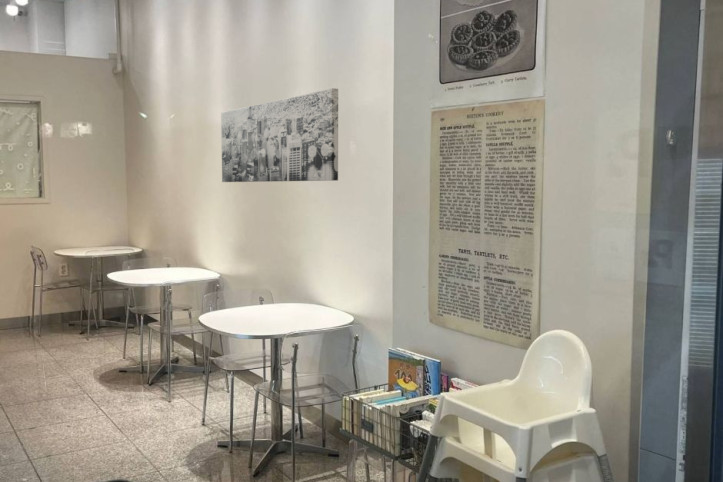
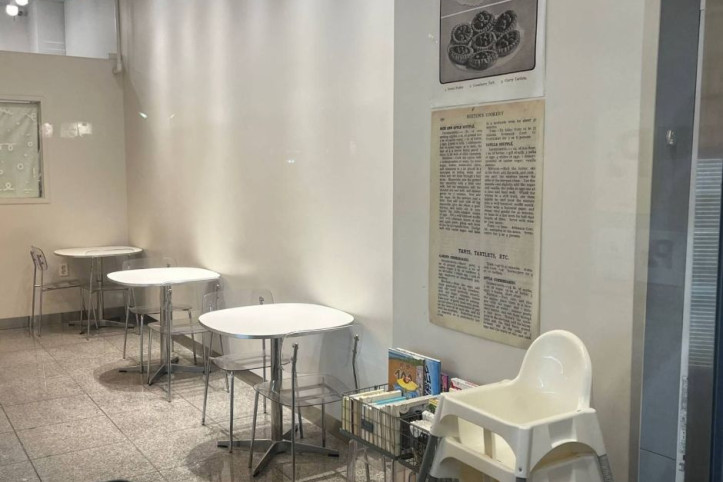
- wall art (272, 142)
